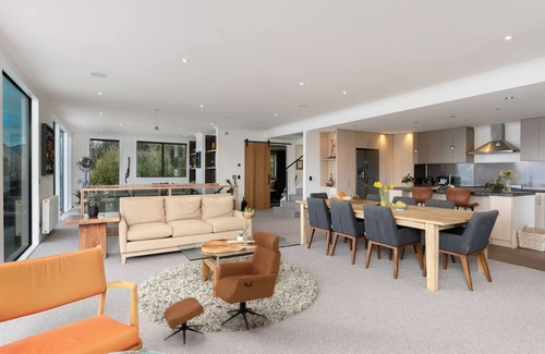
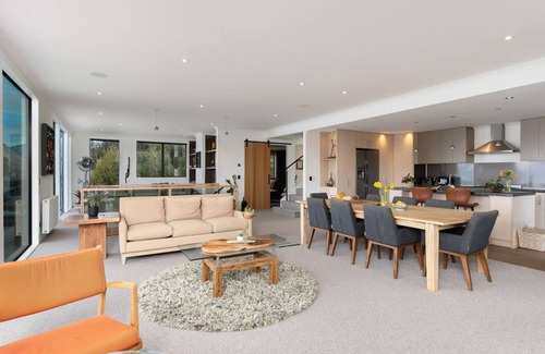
- armchair (223, 281)
